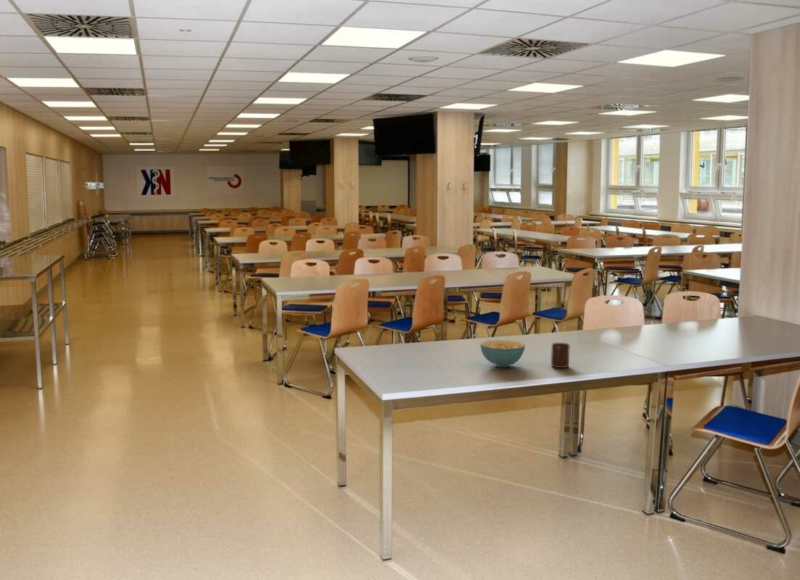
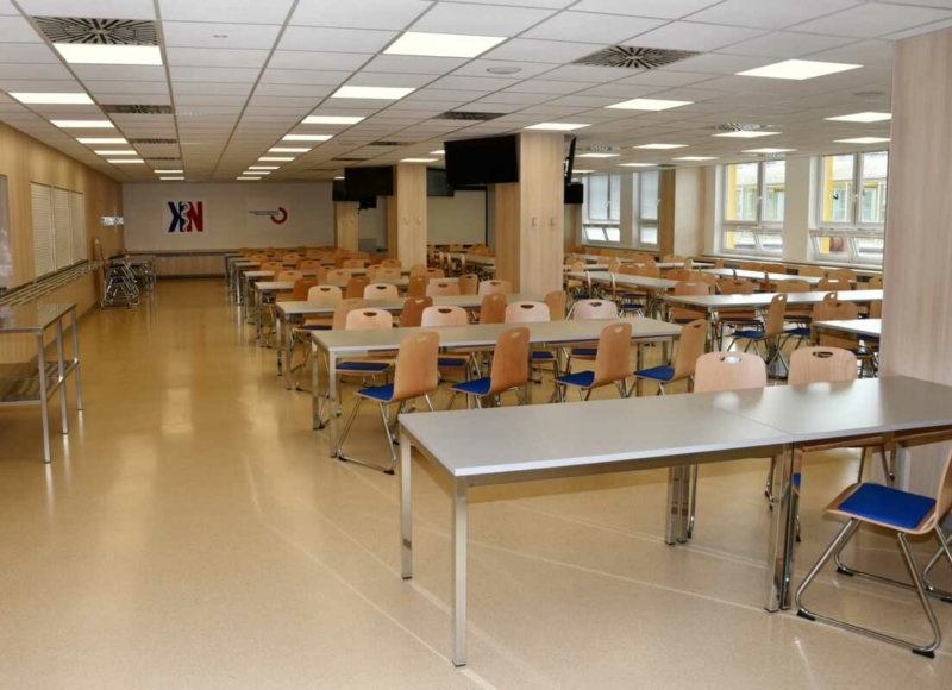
- cup (560, 356)
- cereal bowl (502, 354)
